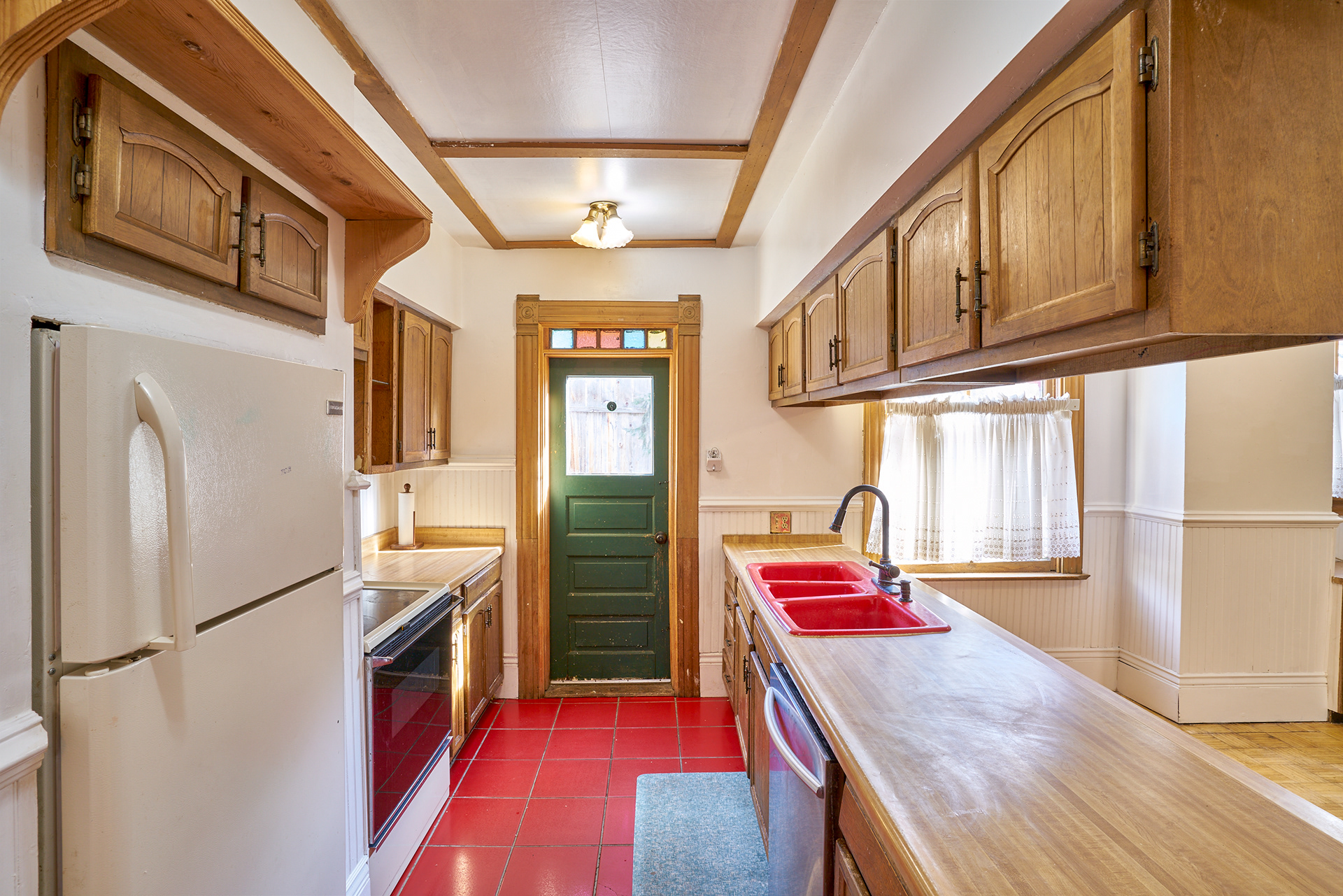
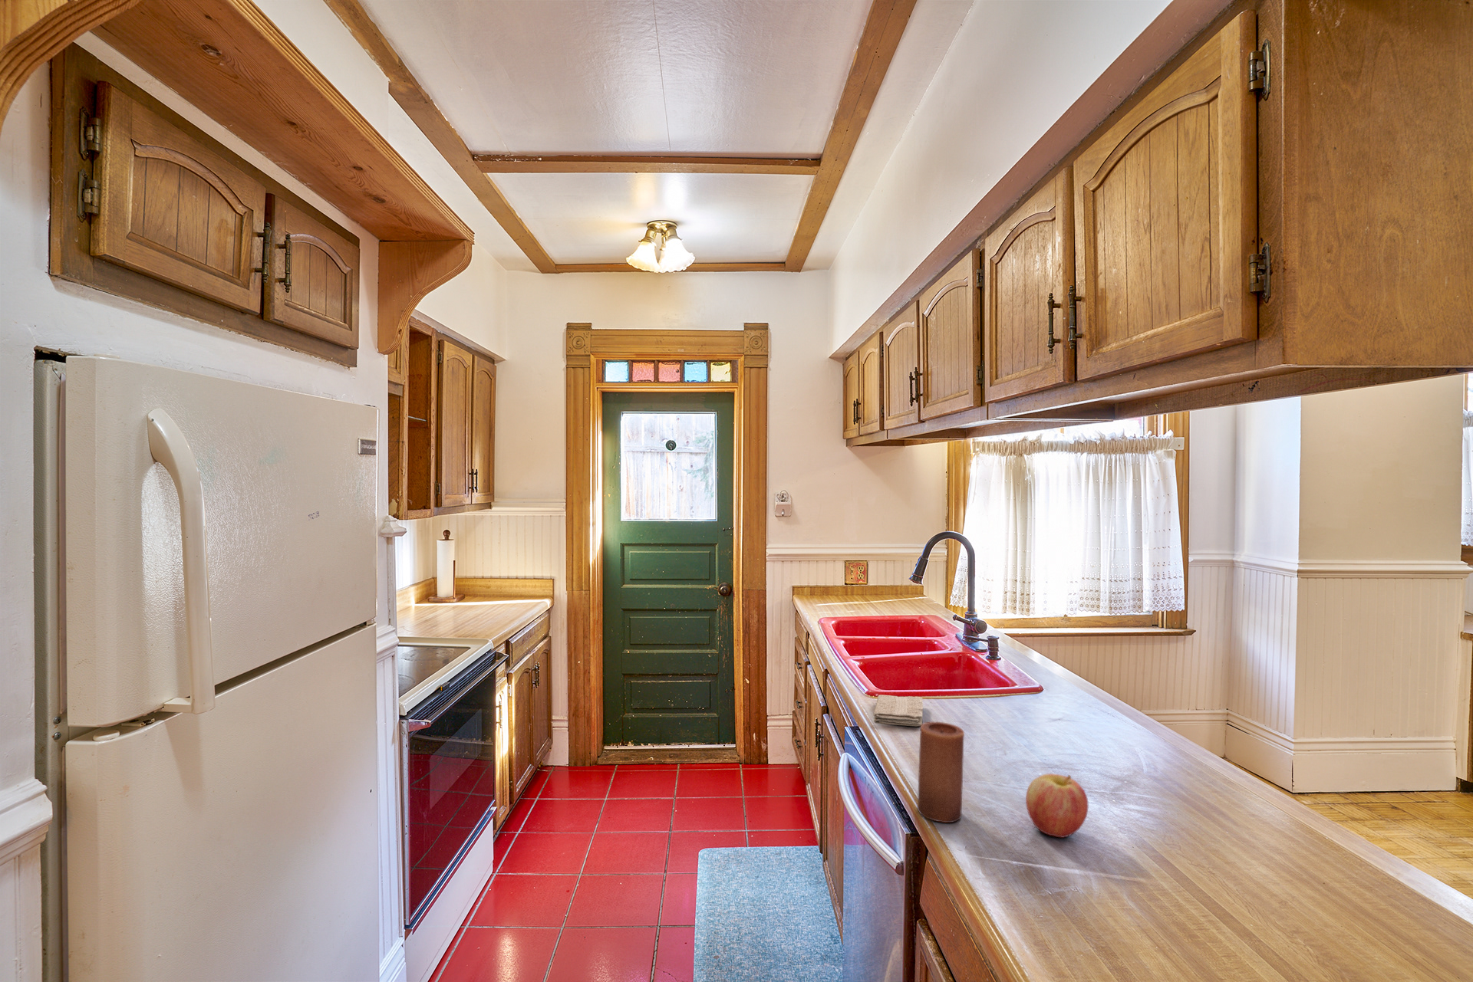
+ candle (940, 770)
+ apple (1055, 802)
+ washcloth (898, 708)
